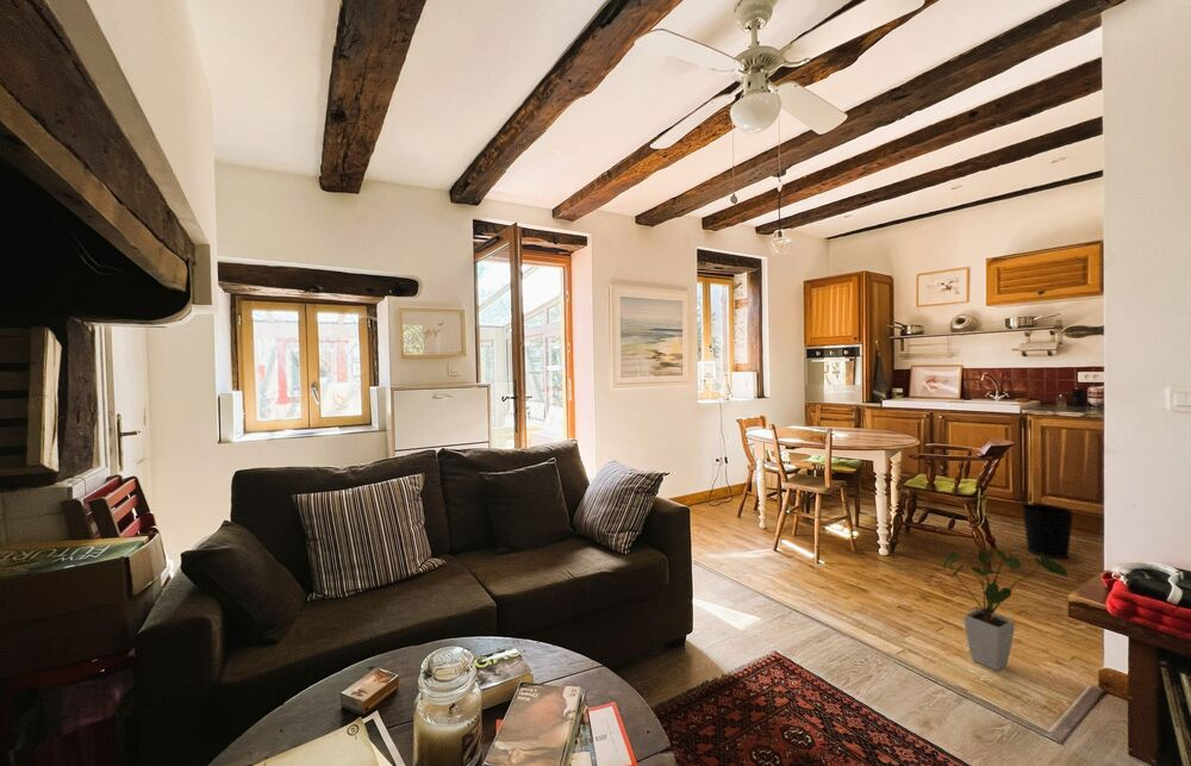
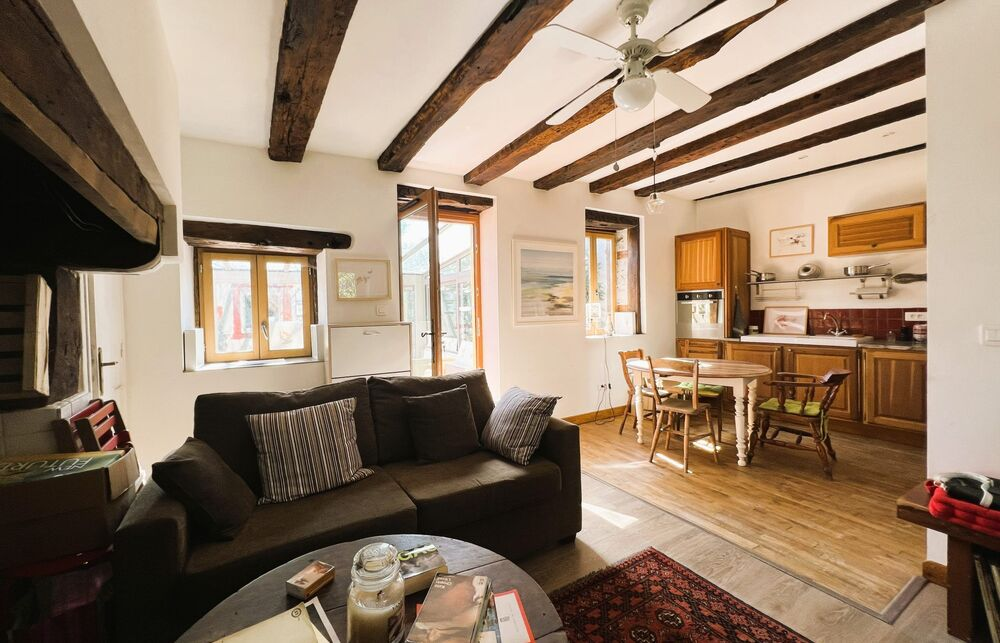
- house plant (996, 608)
- wastebasket (1047, 530)
